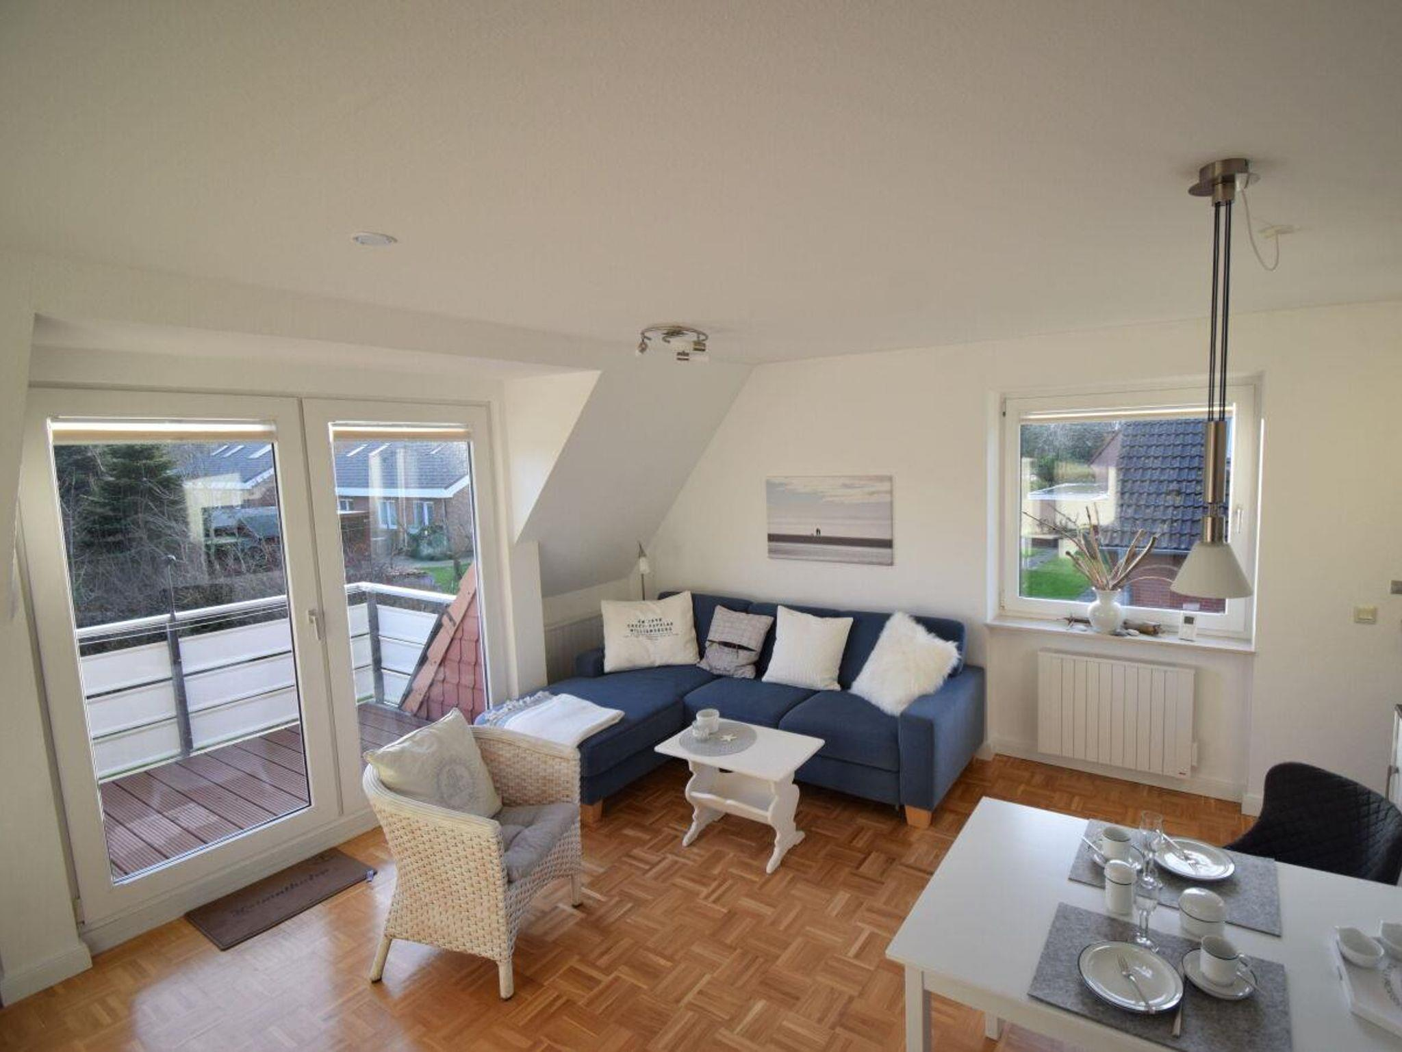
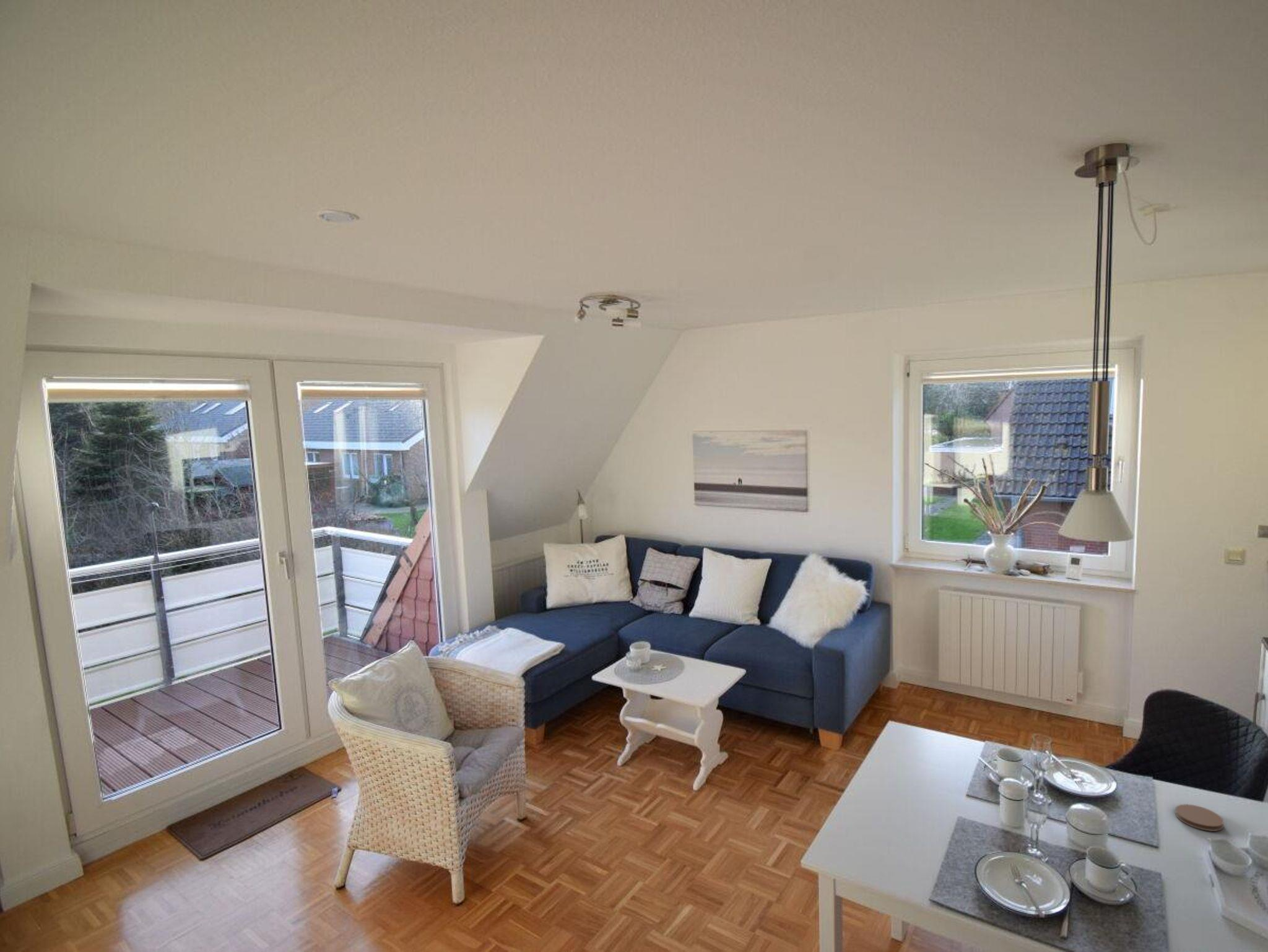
+ coaster (1199, 817)
